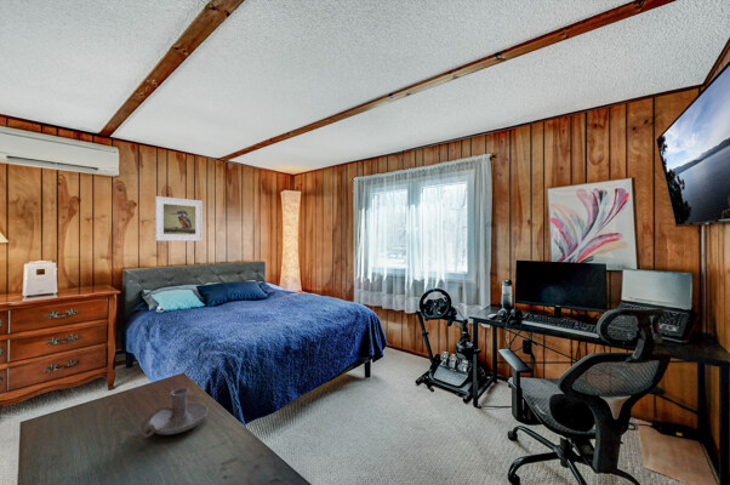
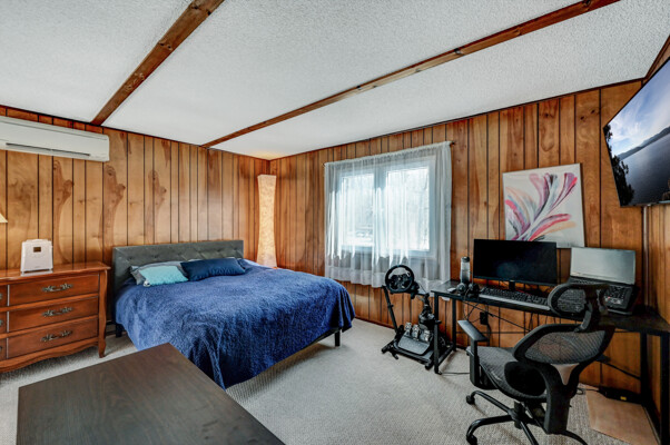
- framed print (179, 219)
- candle holder (173, 410)
